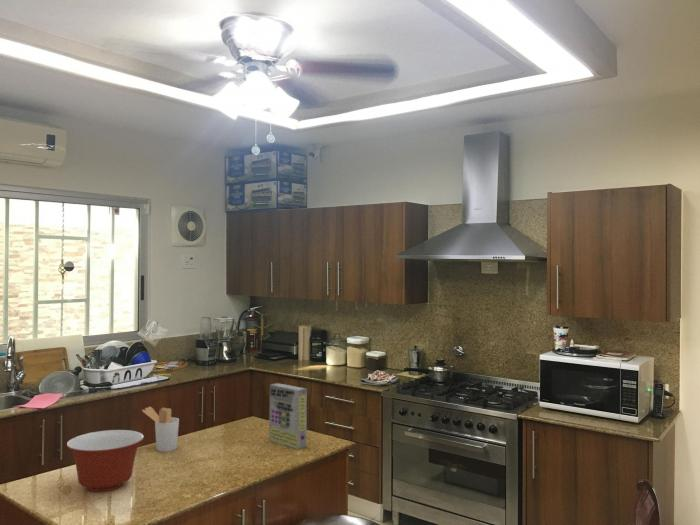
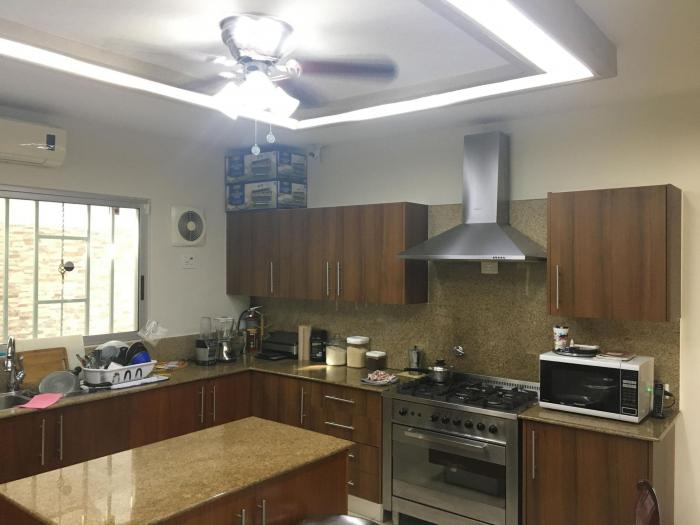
- utensil holder (160, 427)
- mixing bowl (105, 462)
- cereal box (287, 415)
